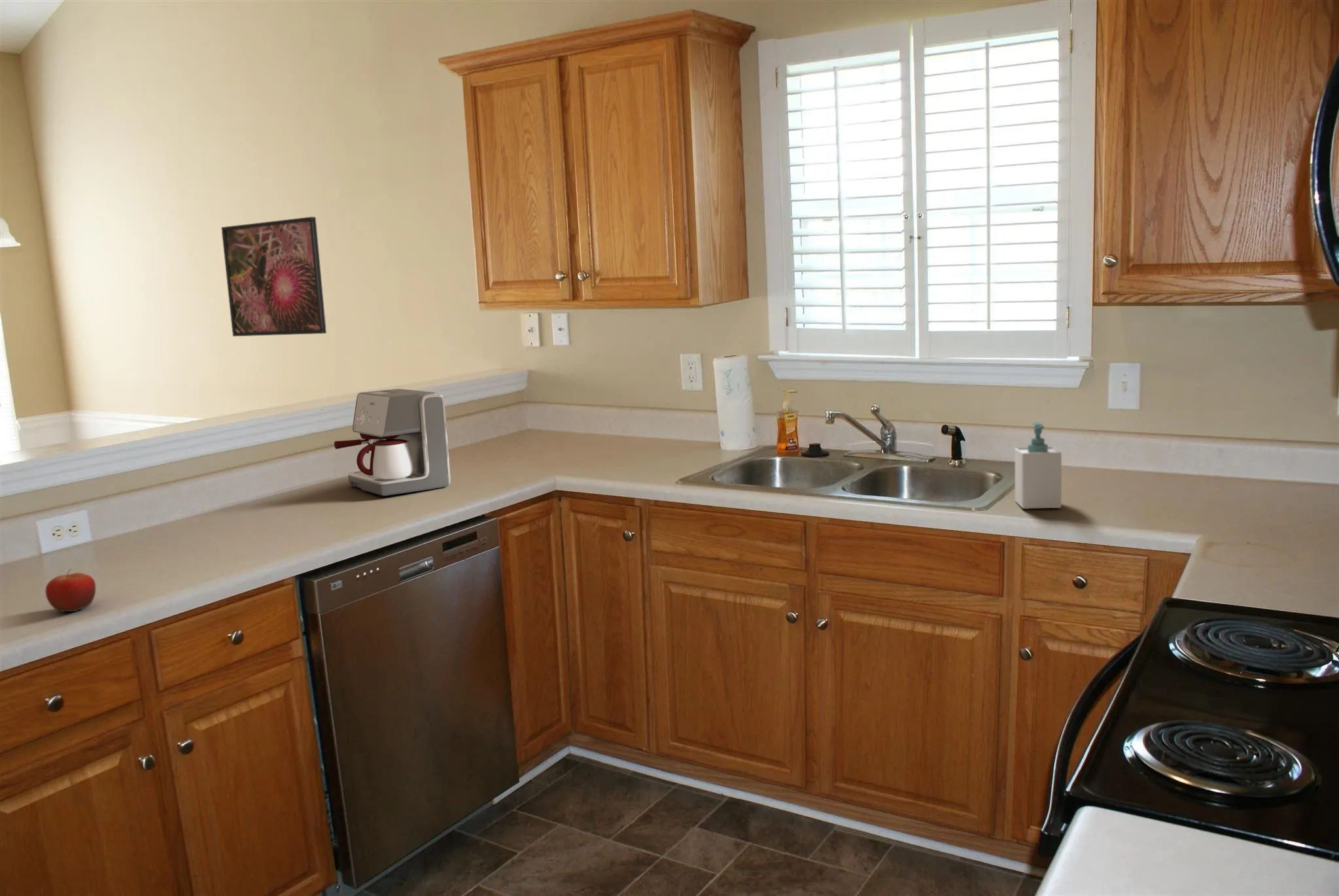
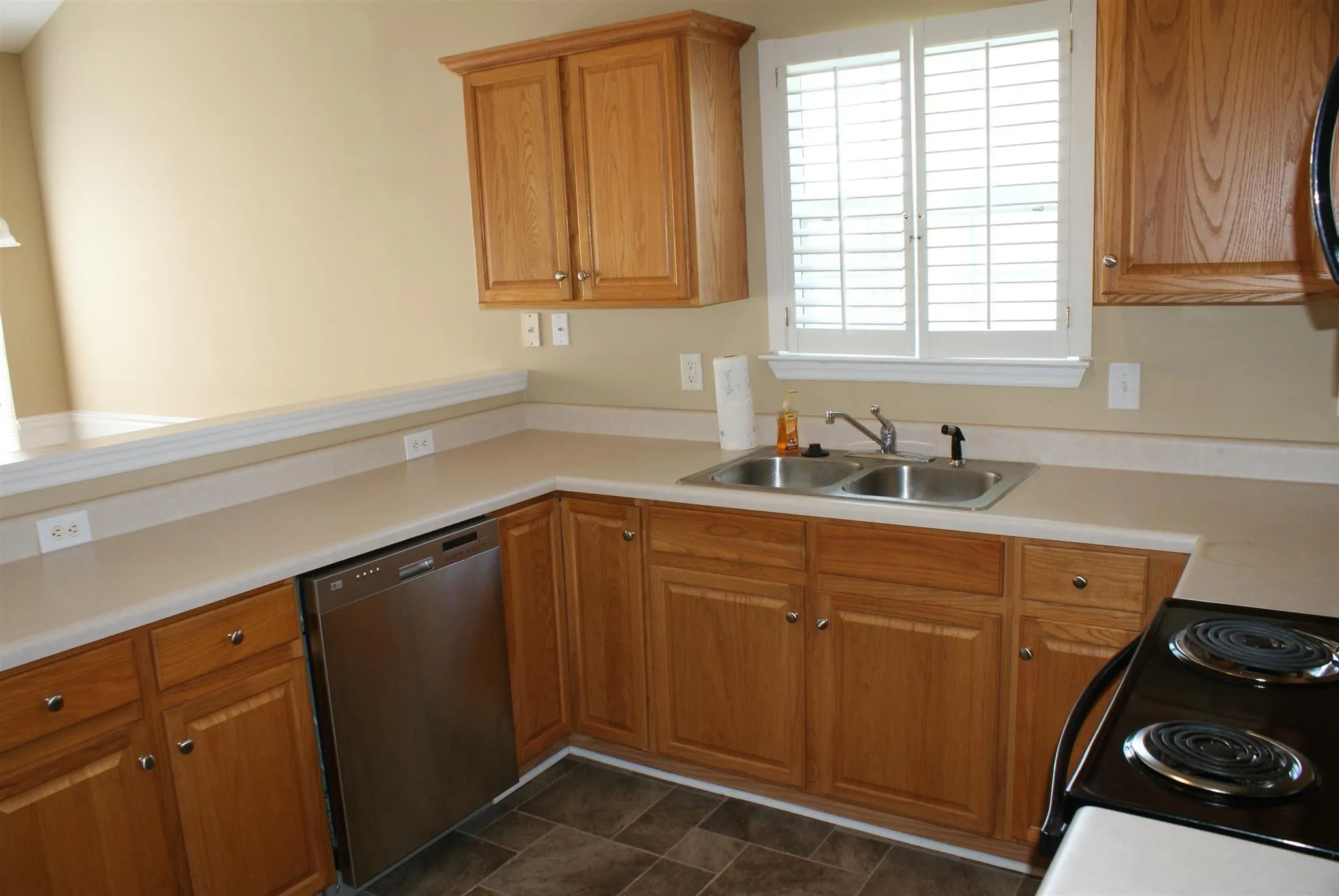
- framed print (272, 279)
- soap bottle (1037, 464)
- coffee maker (396, 439)
- fruit (71, 589)
